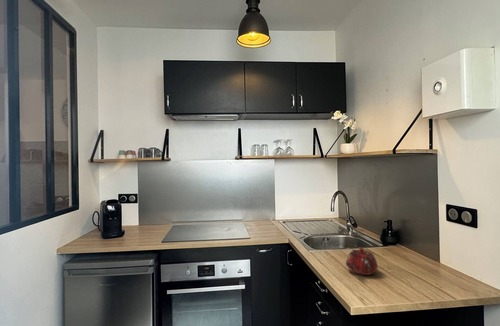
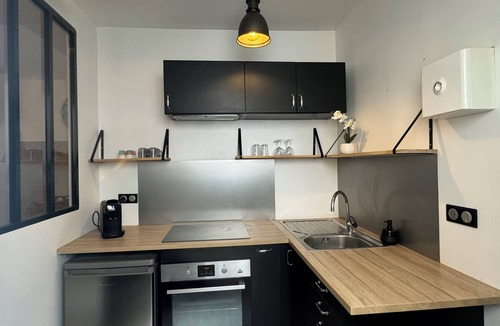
- teapot (361, 259)
